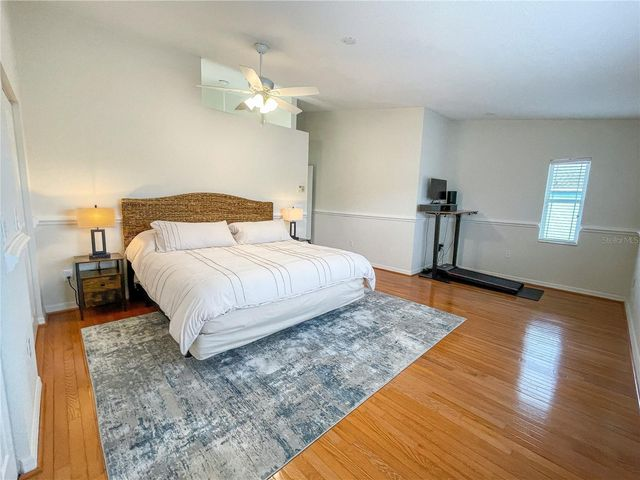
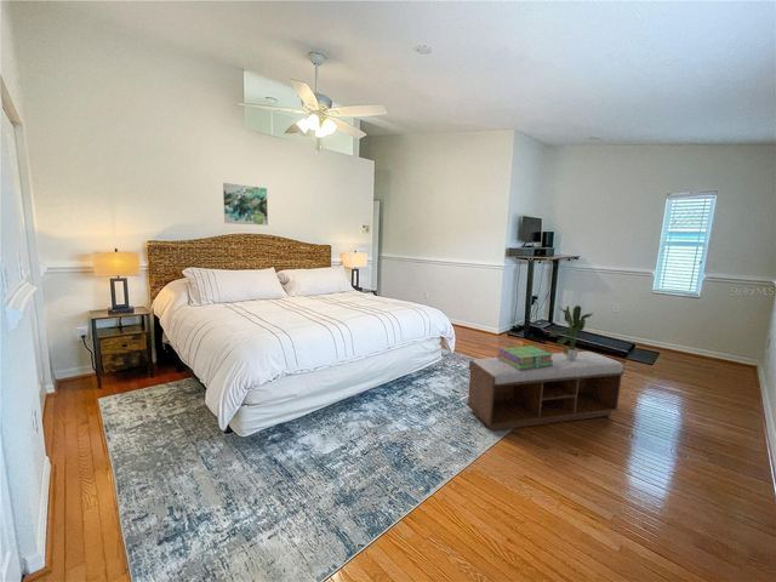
+ stack of books (525, 356)
+ bench (544, 387)
+ wall art (246, 205)
+ potted plant (570, 331)
